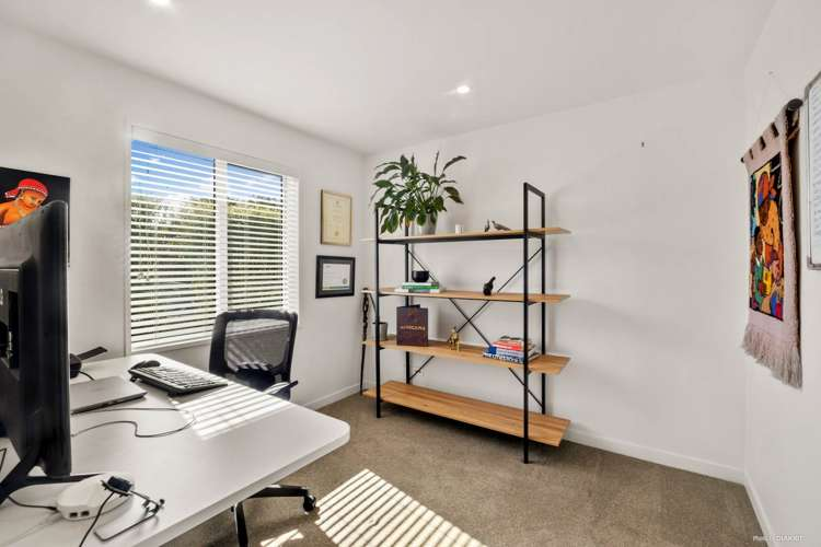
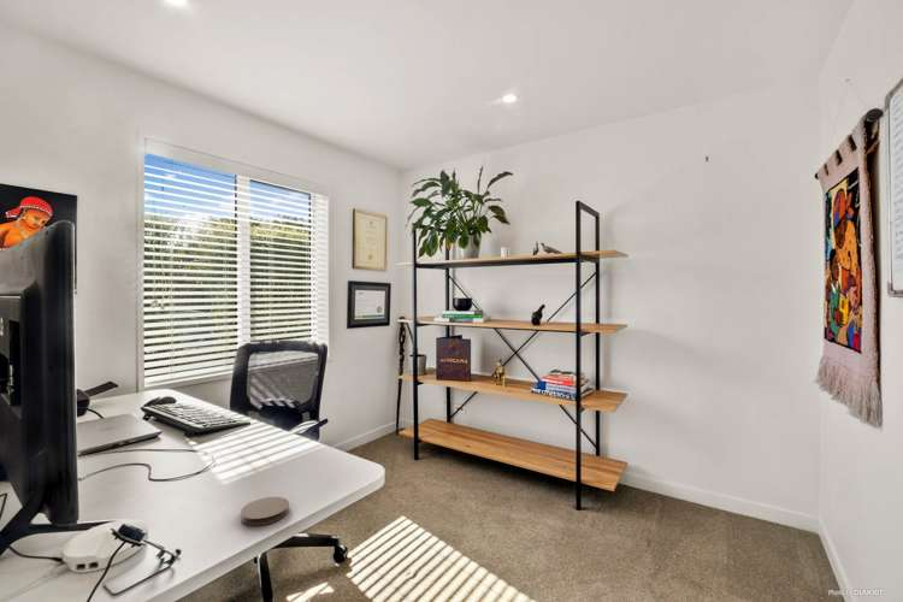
+ coaster (265, 509)
